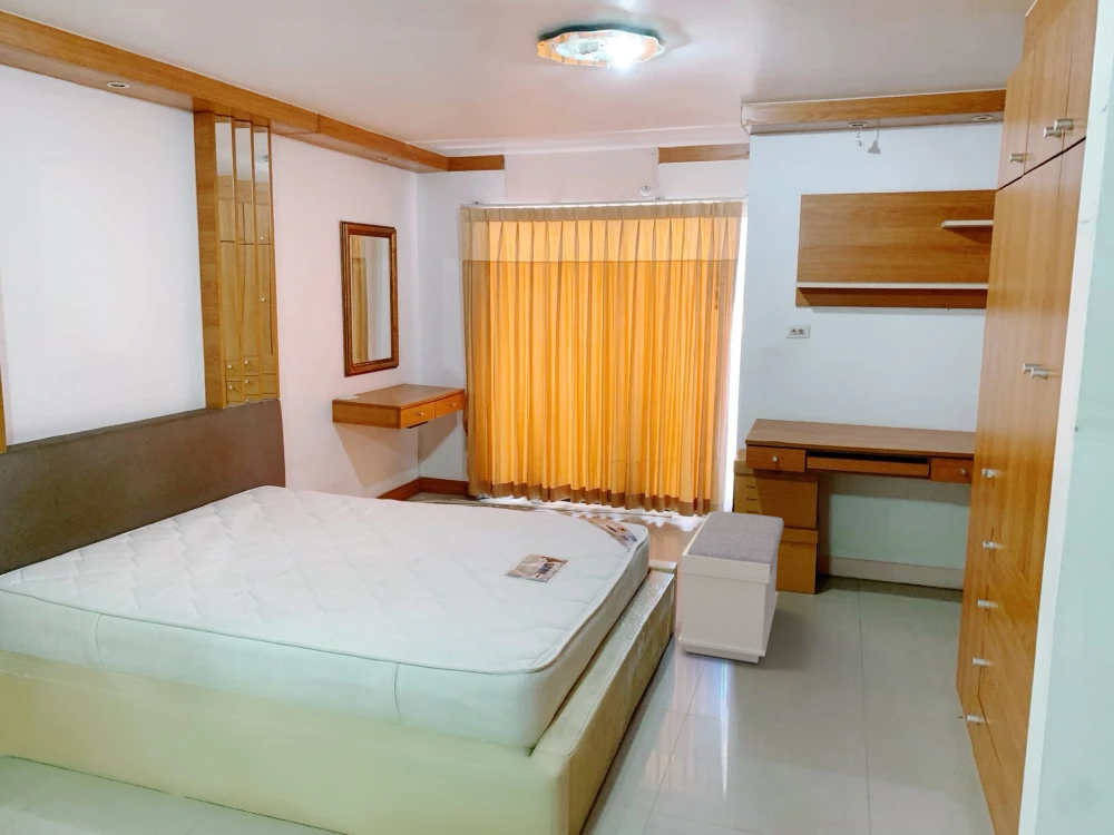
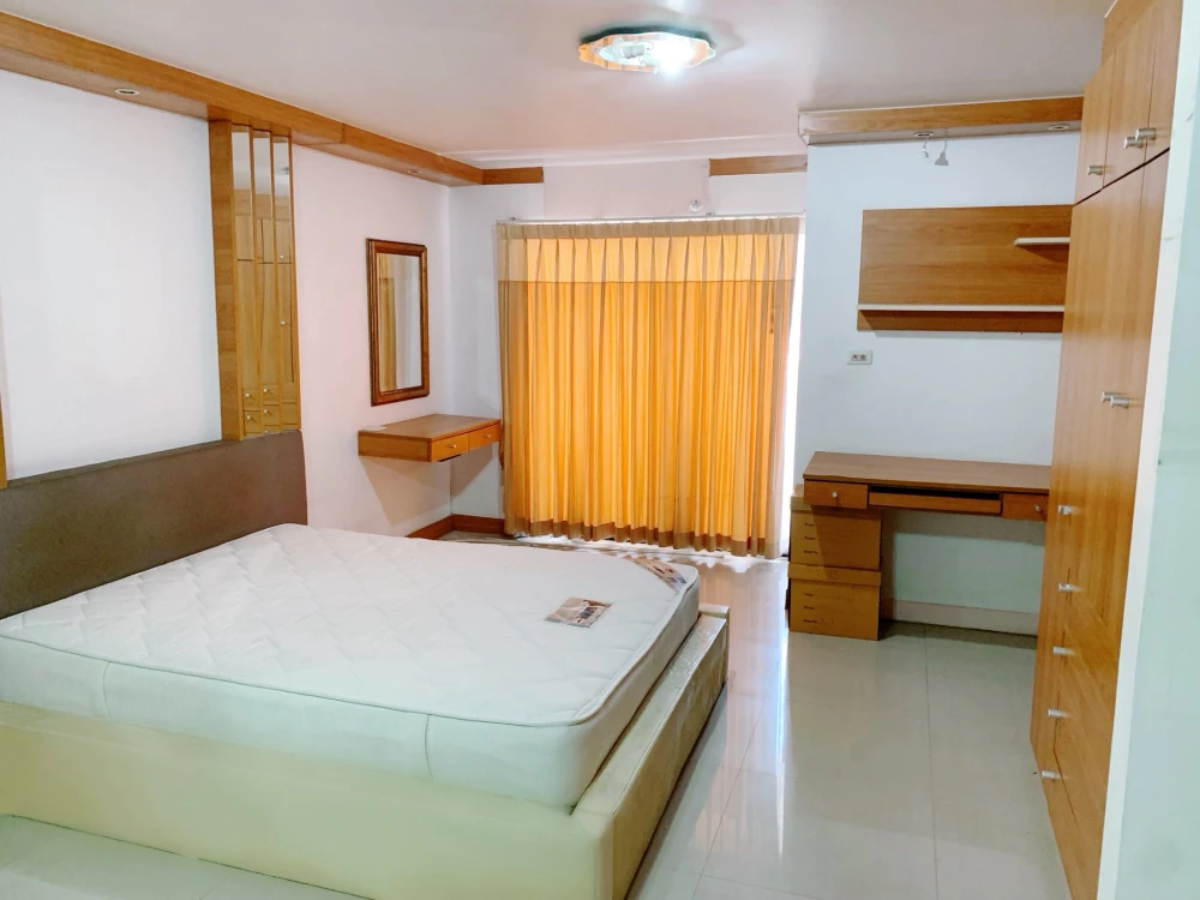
- bench (734, 579)
